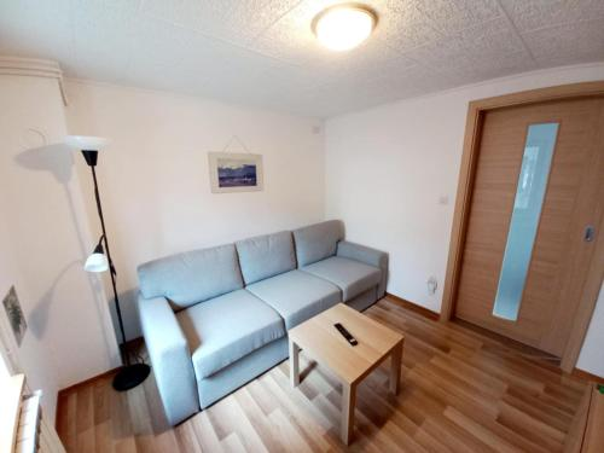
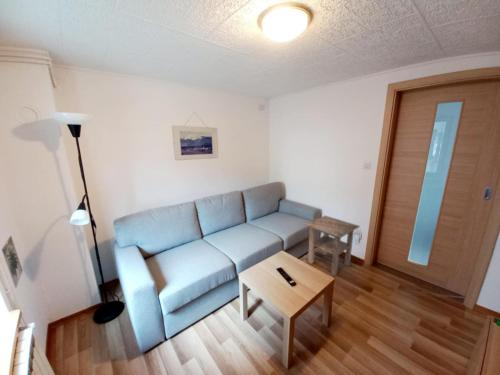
+ side table (330, 244)
